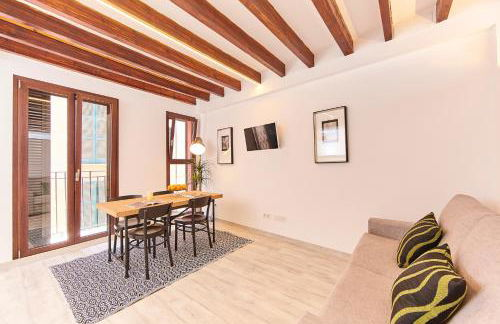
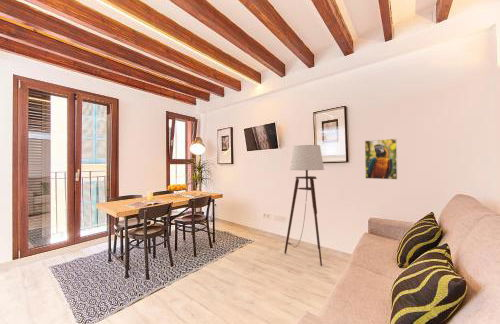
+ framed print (380, 159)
+ floor lamp (306, 199)
